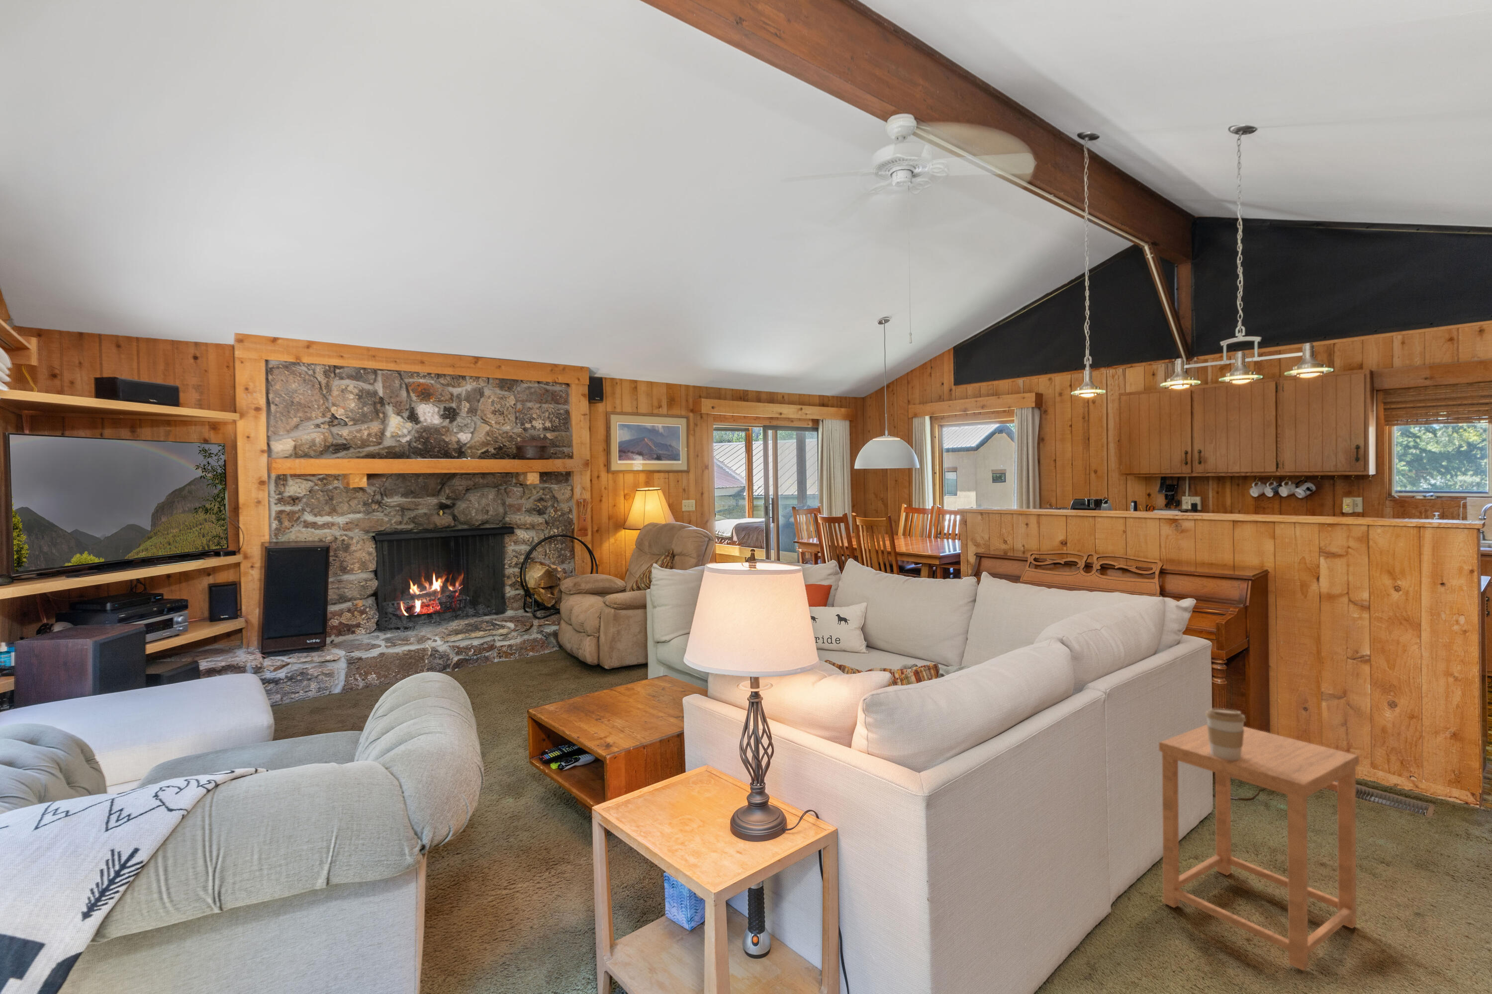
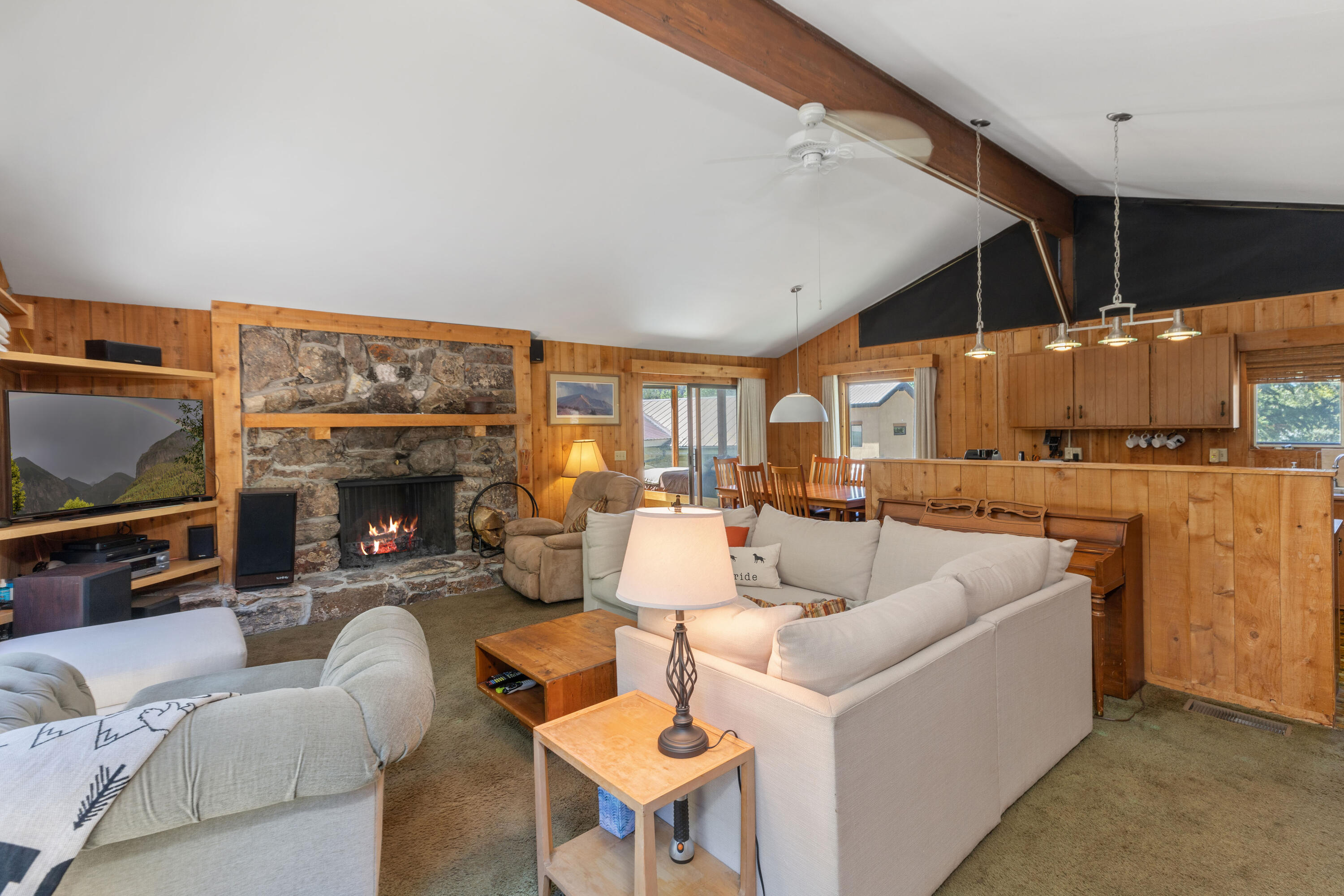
- coffee cup (1224, 731)
- side table (1230, 831)
